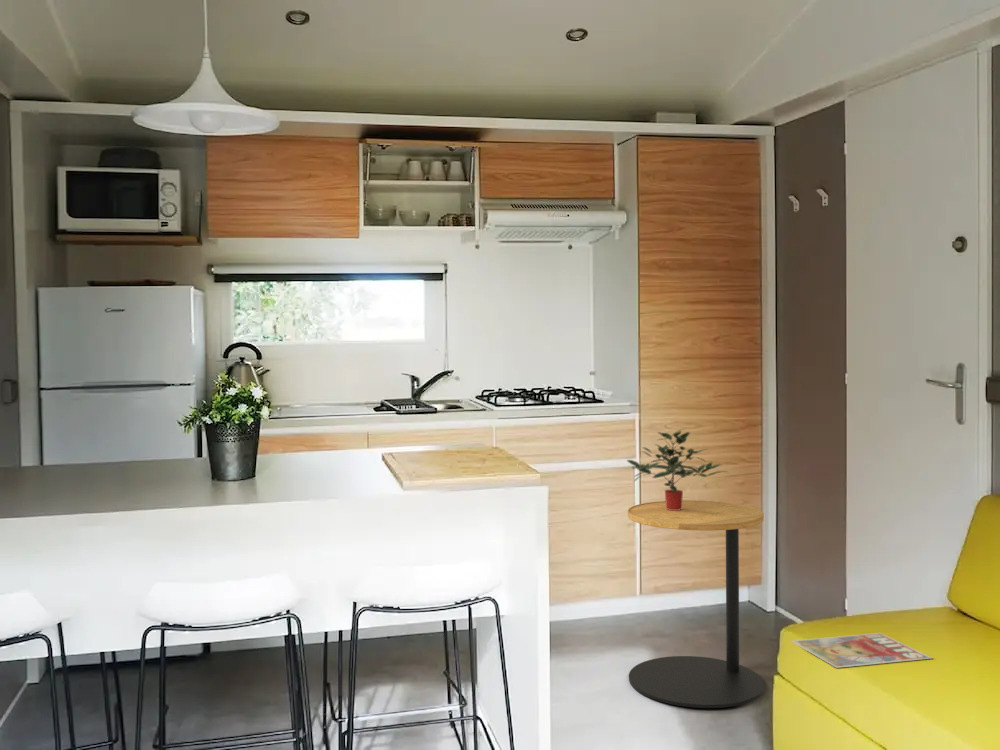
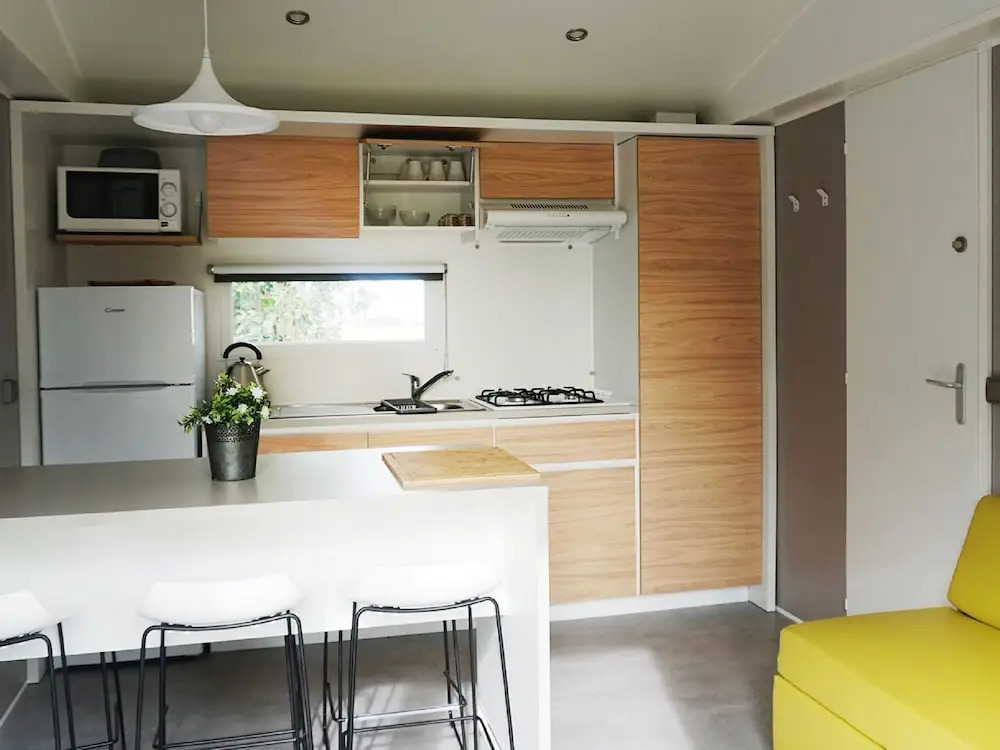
- side table (726, 596)
- potted plant (674, 470)
- magazine (859, 649)
